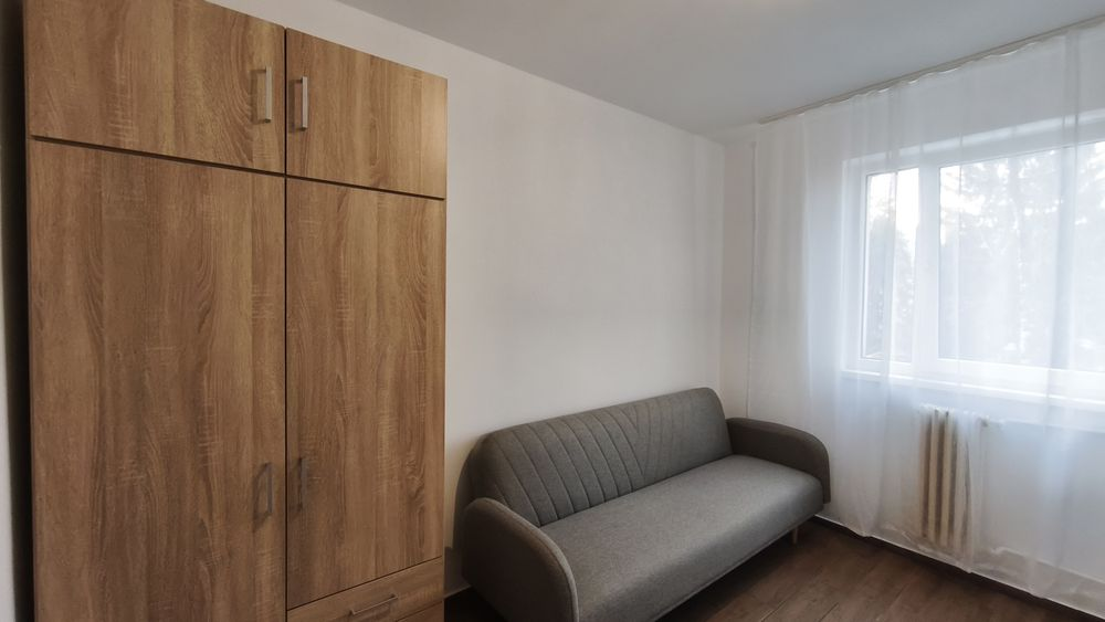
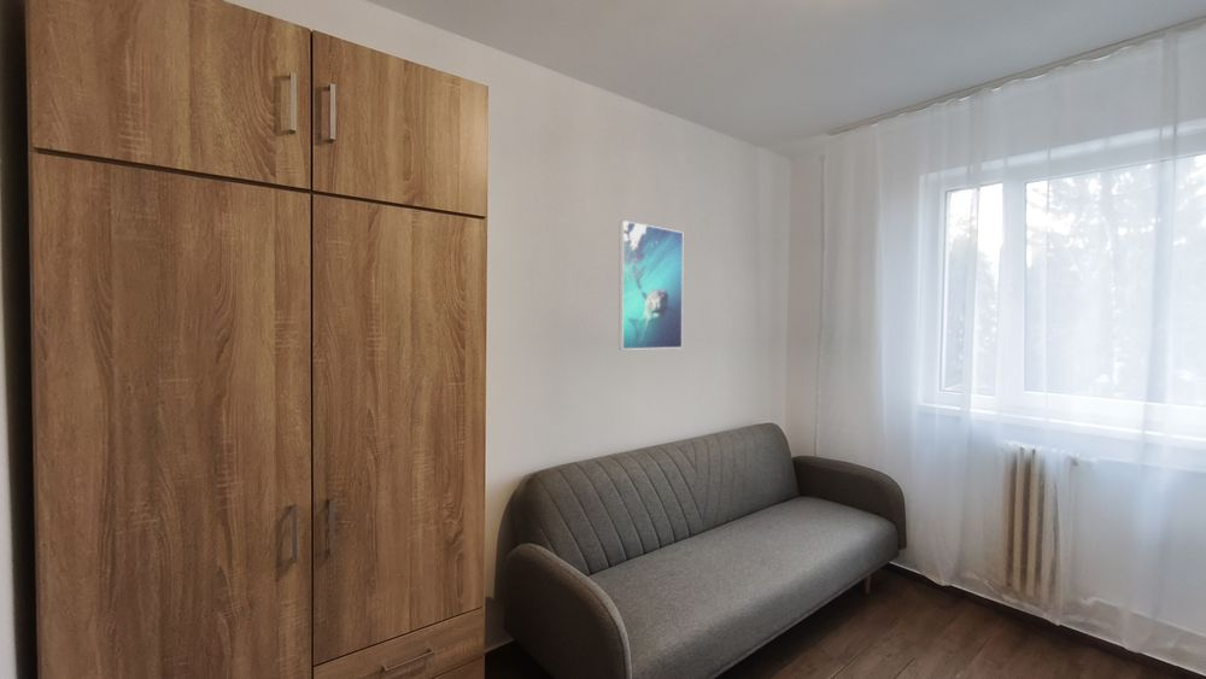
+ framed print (651, 287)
